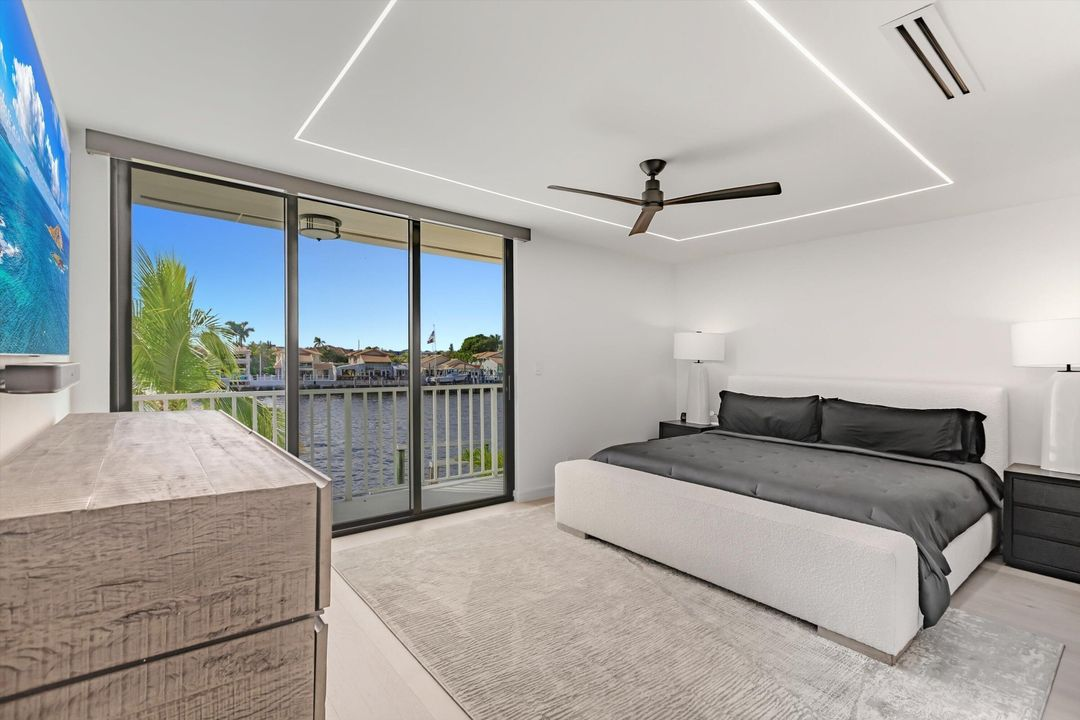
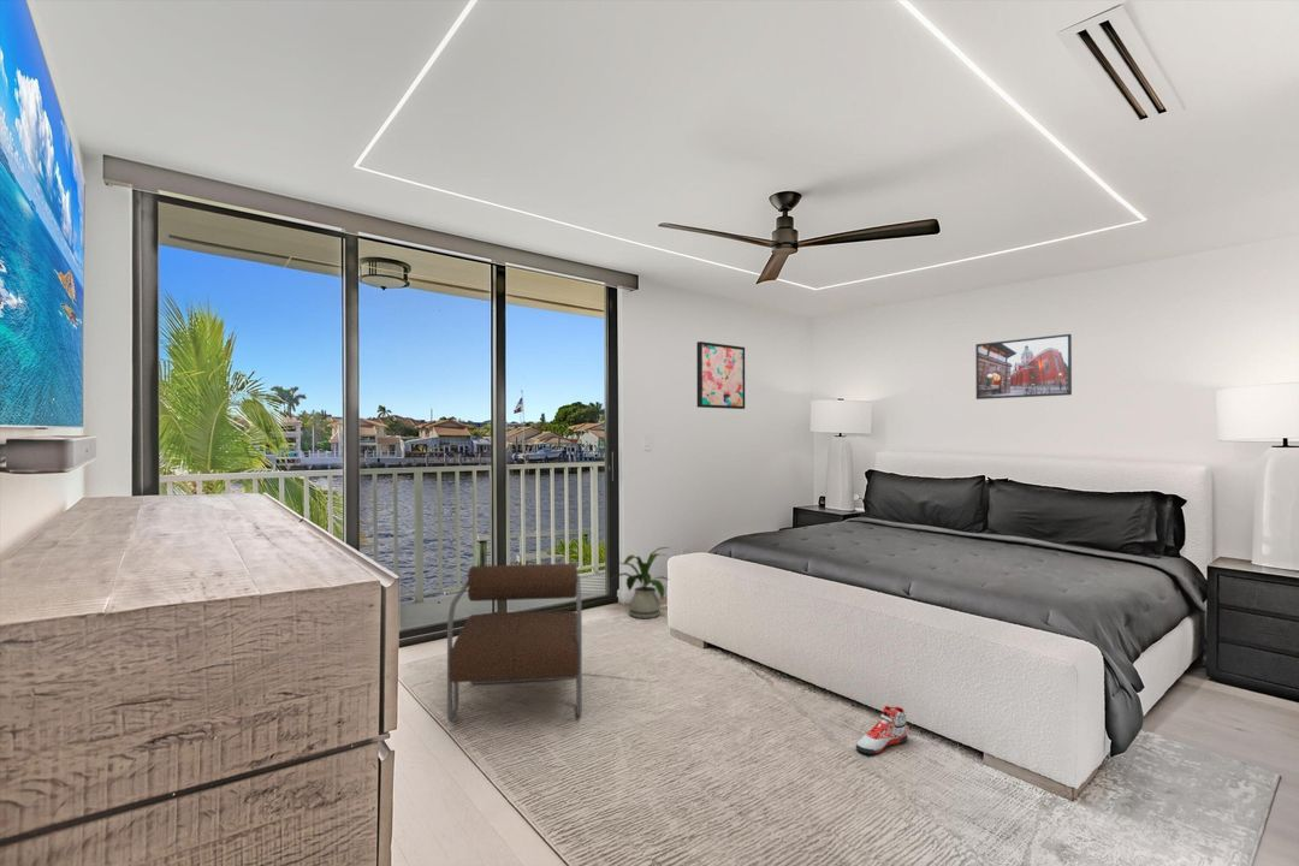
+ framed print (1021, 368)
+ house plant (641, 579)
+ sneaker (880, 726)
+ wall art (720, 375)
+ armchair (520, 636)
